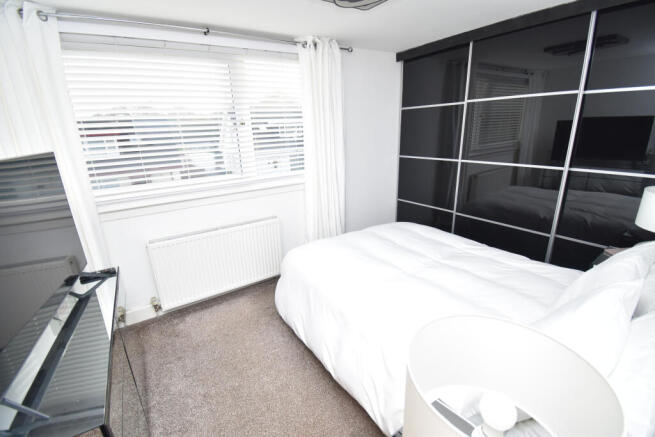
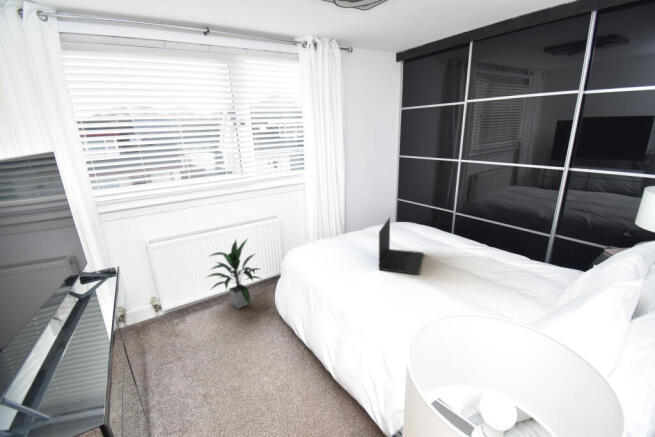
+ laptop (402, 250)
+ indoor plant (236, 274)
